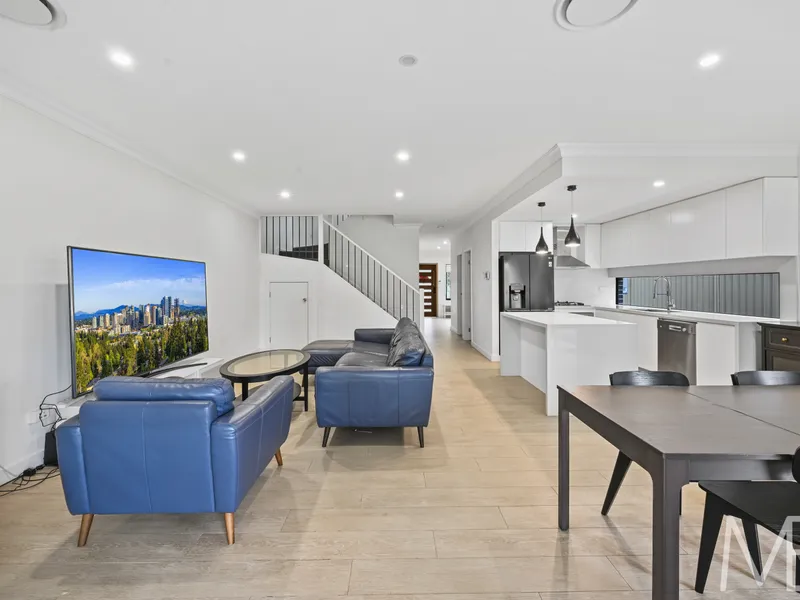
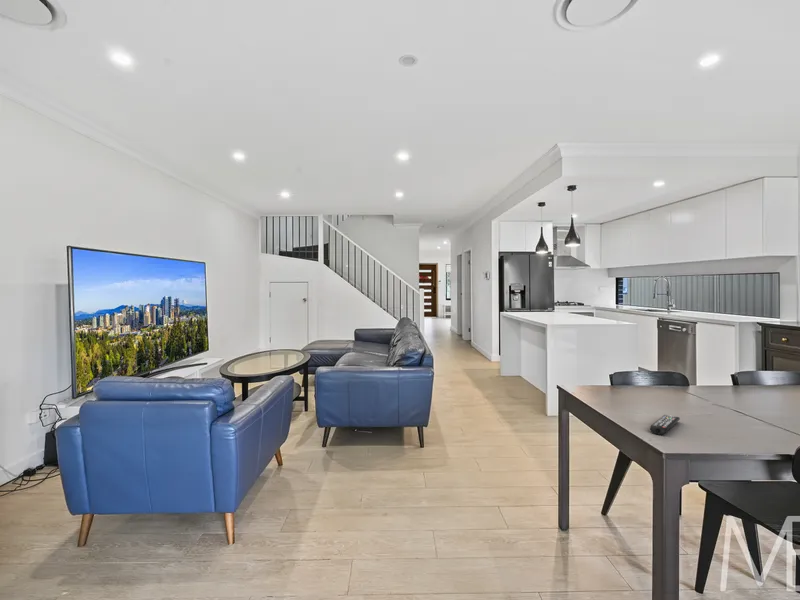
+ remote control (665, 423)
